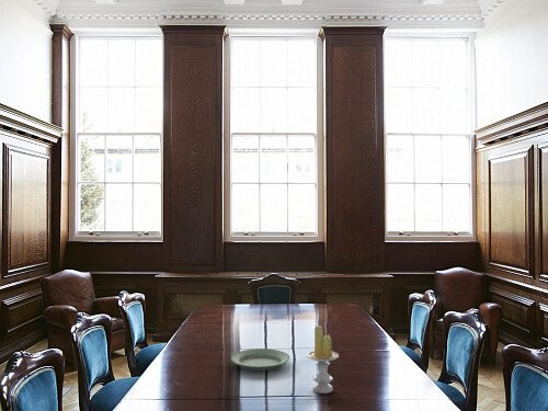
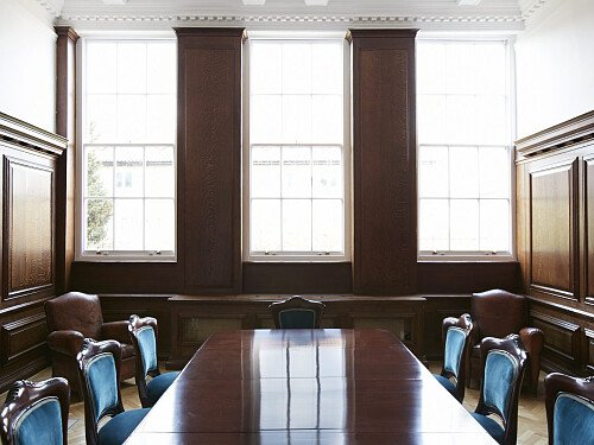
- candle (322, 357)
- plate (260, 359)
